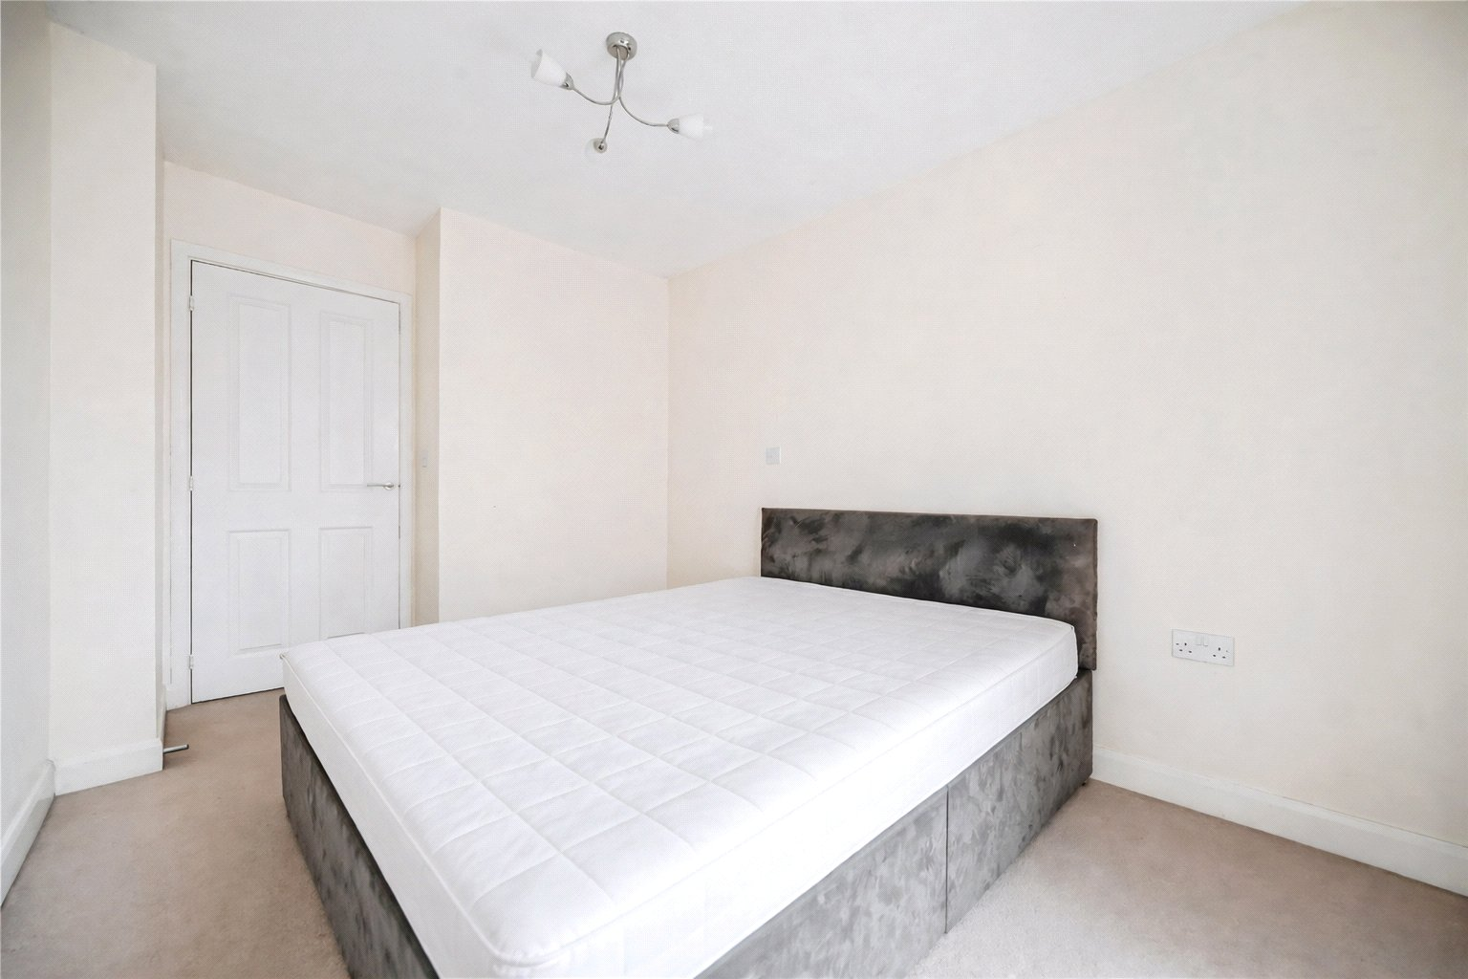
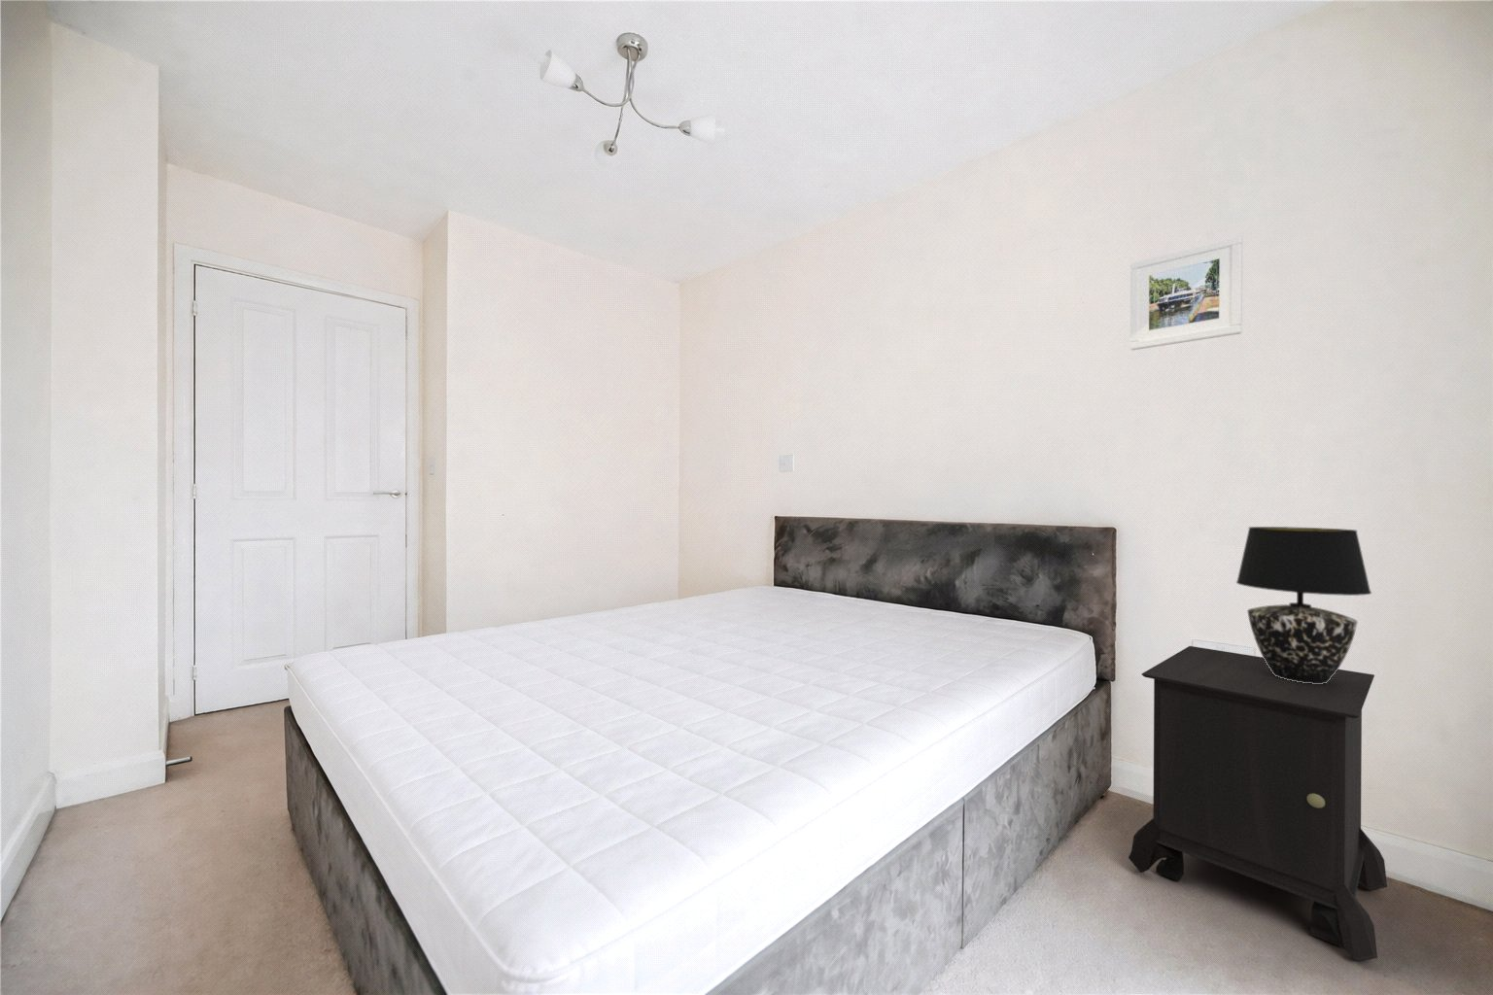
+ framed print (1183, 295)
+ nightstand (1255, 775)
+ table lamp (1300, 602)
